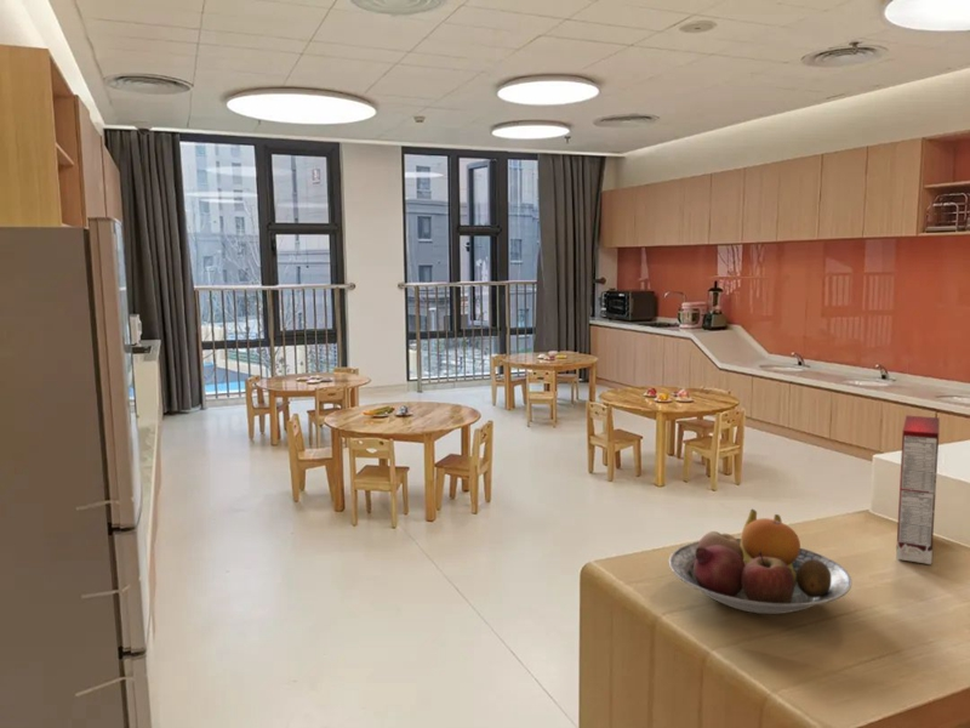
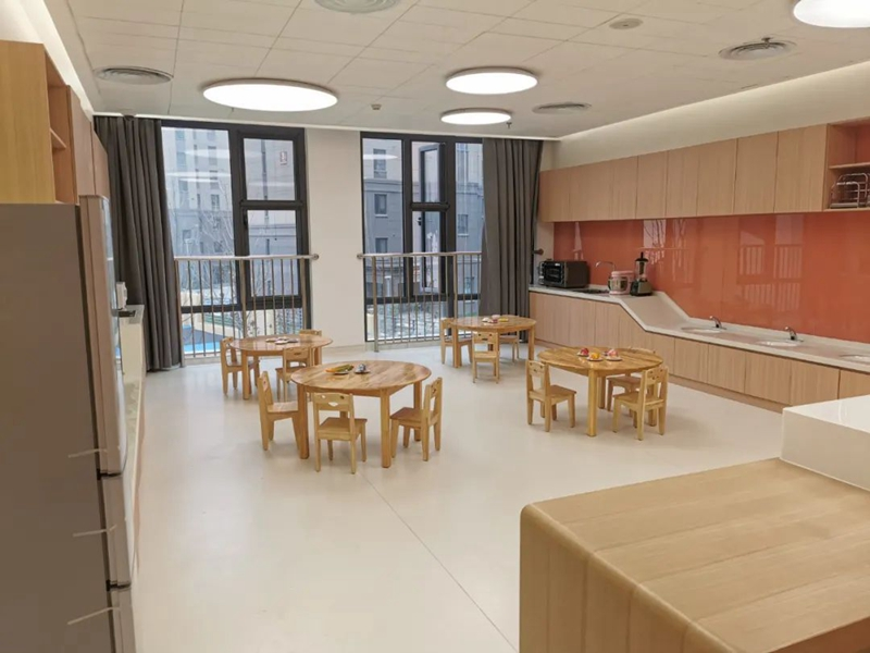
- cereal box (918, 485)
- fruit bowl (757, 561)
